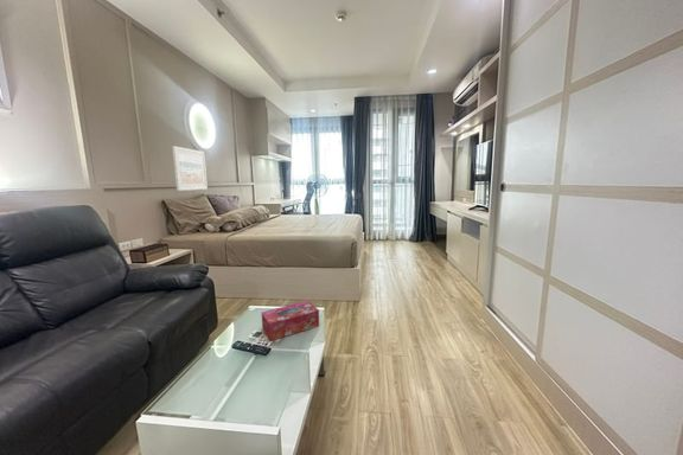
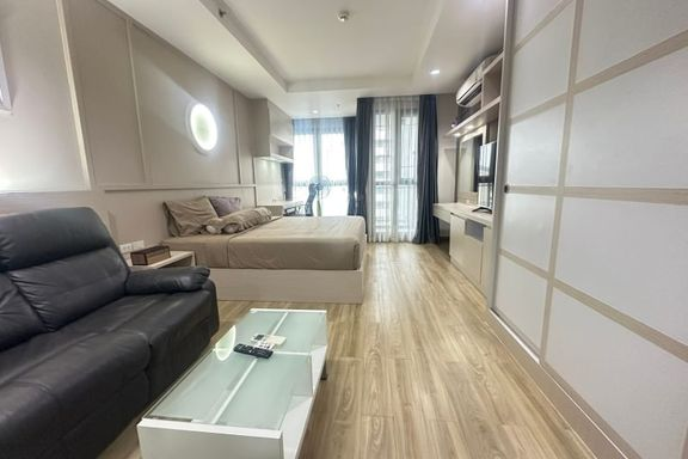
- tissue box (291, 319)
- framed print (191, 169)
